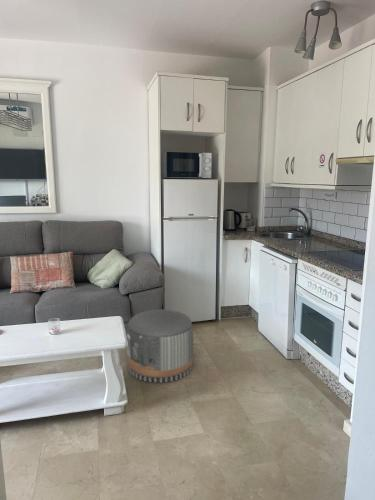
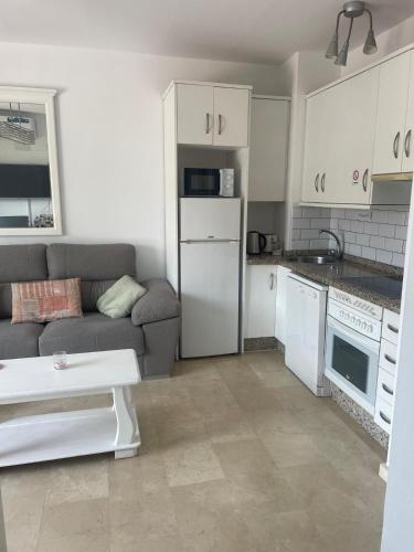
- pouf (160, 340)
